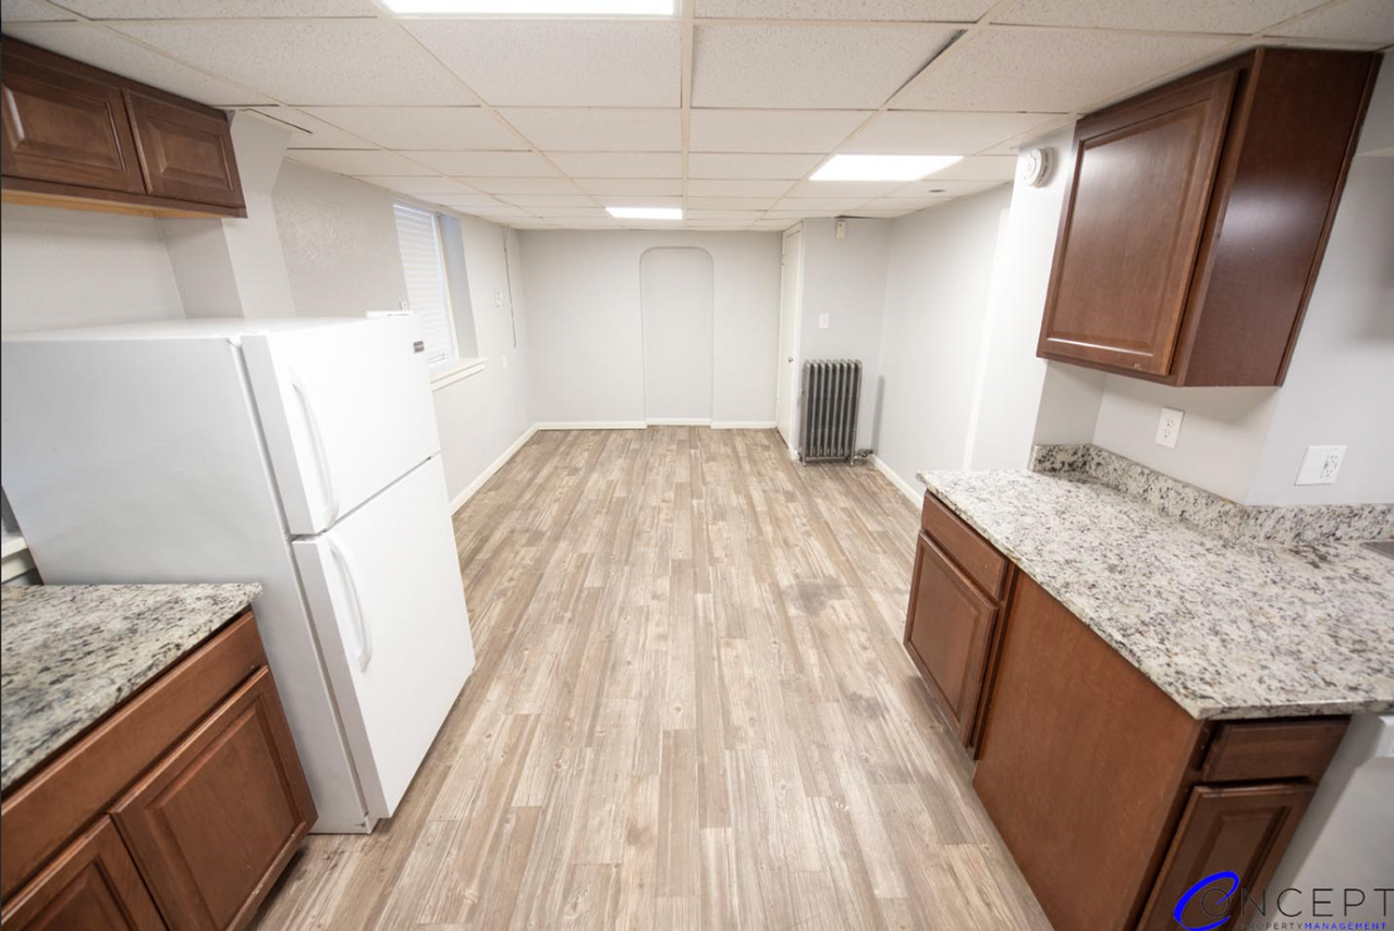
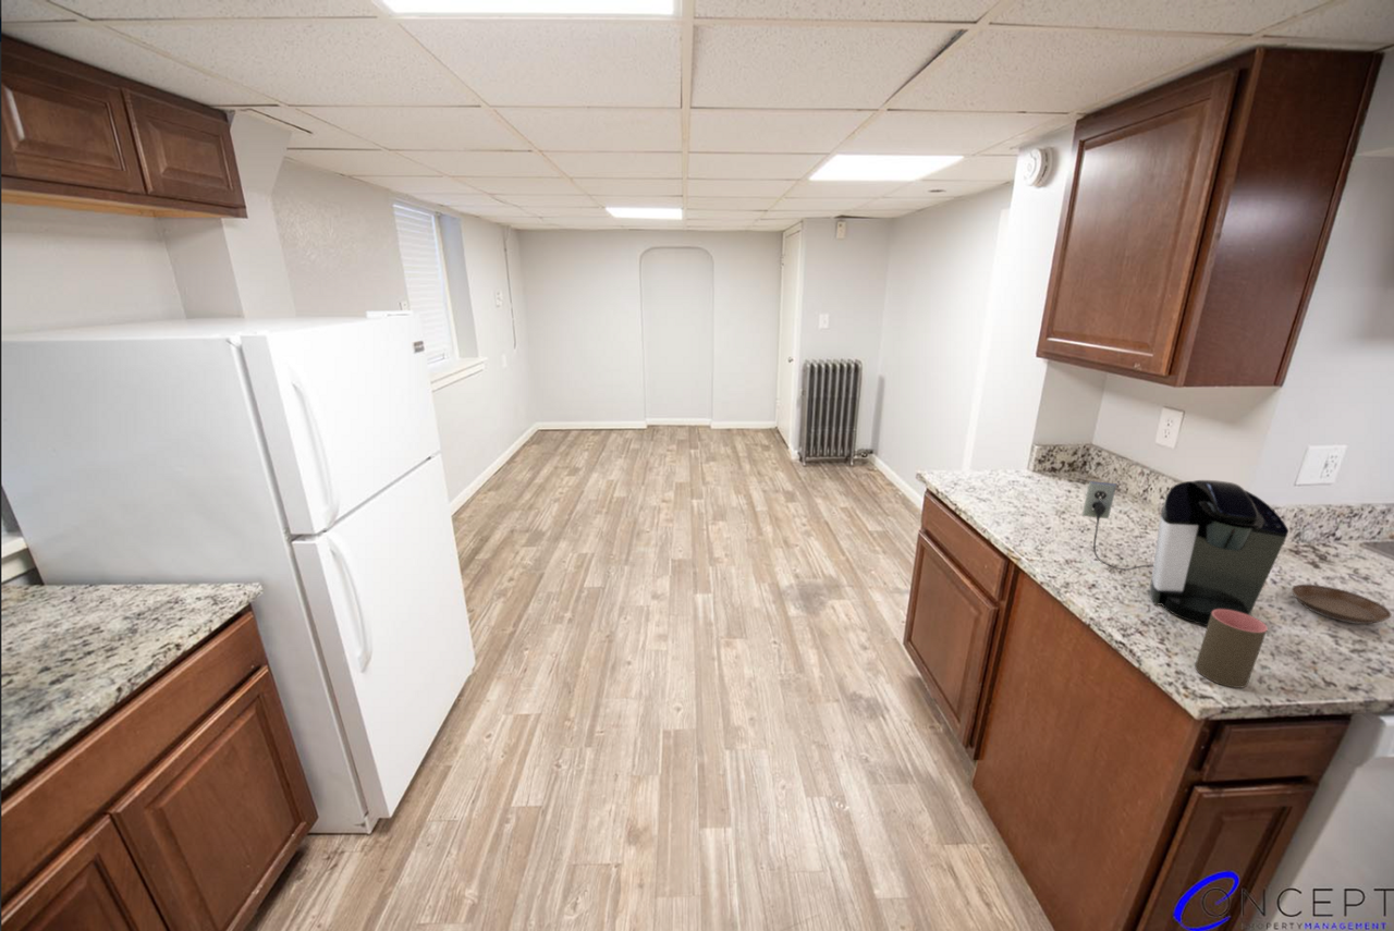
+ cup (1230, 648)
+ saucer (1337, 605)
+ coffee maker (1177, 541)
